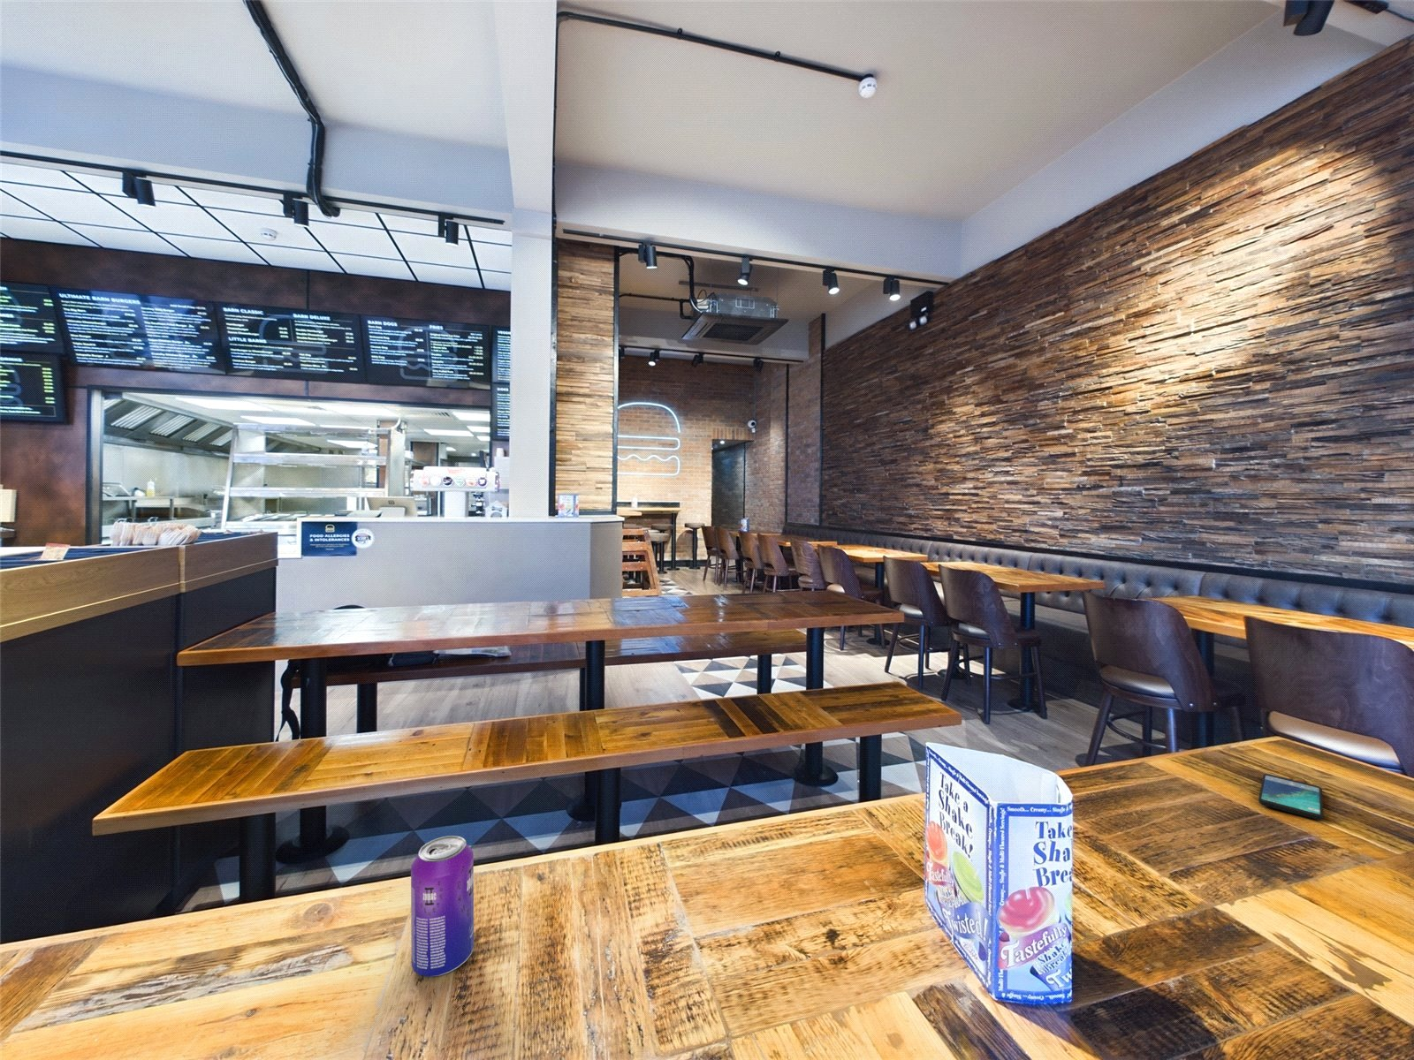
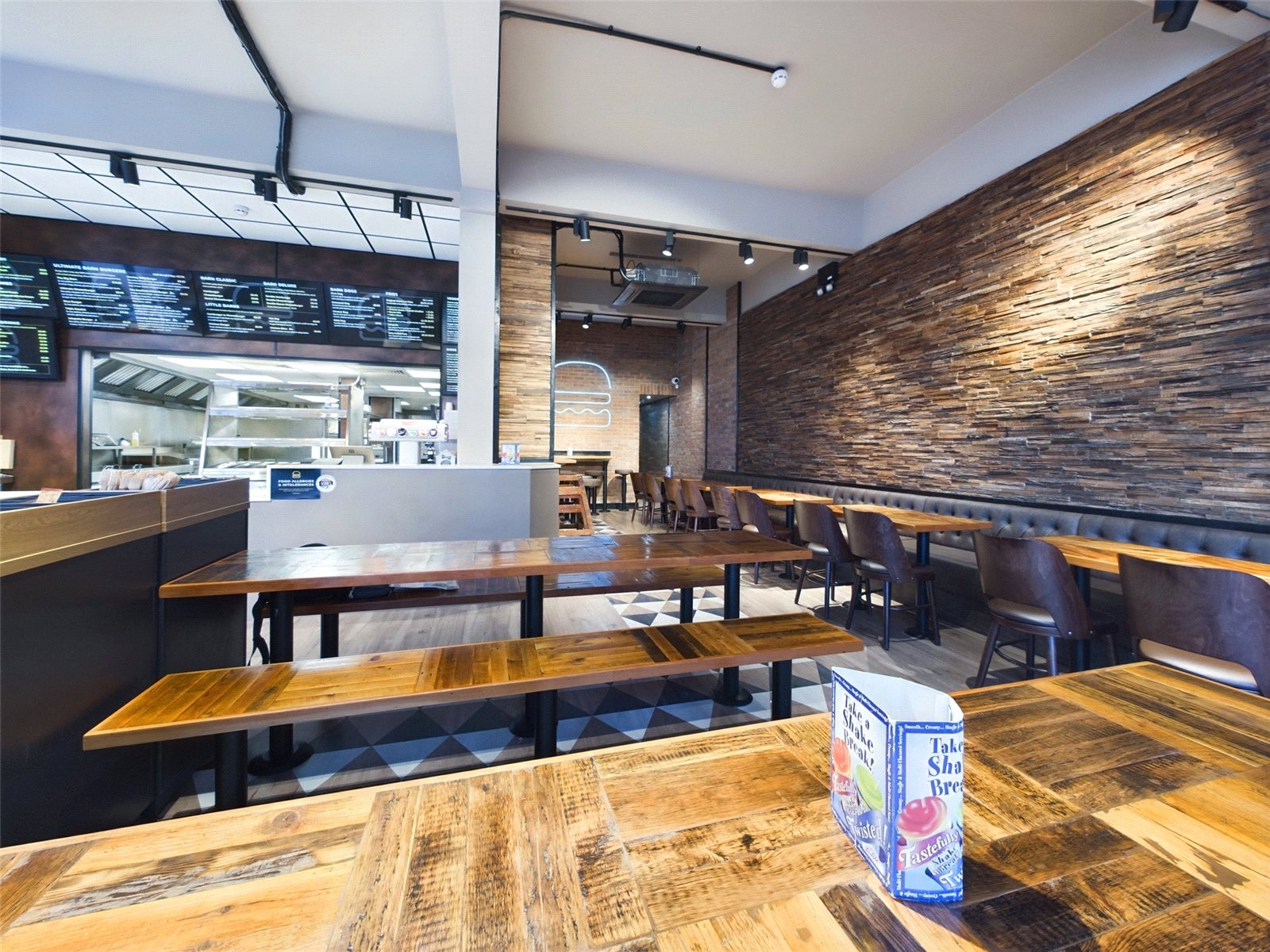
- beverage can (443, 903)
- smartphone (1290, 795)
